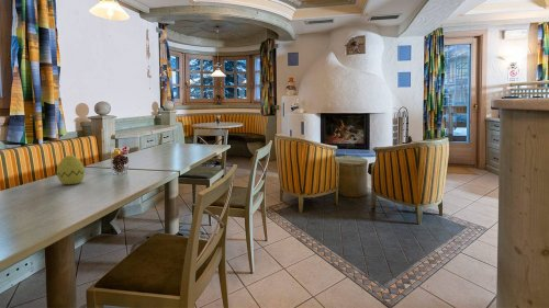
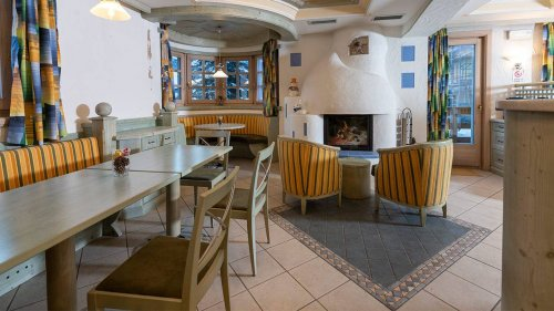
- decorative egg (70, 169)
